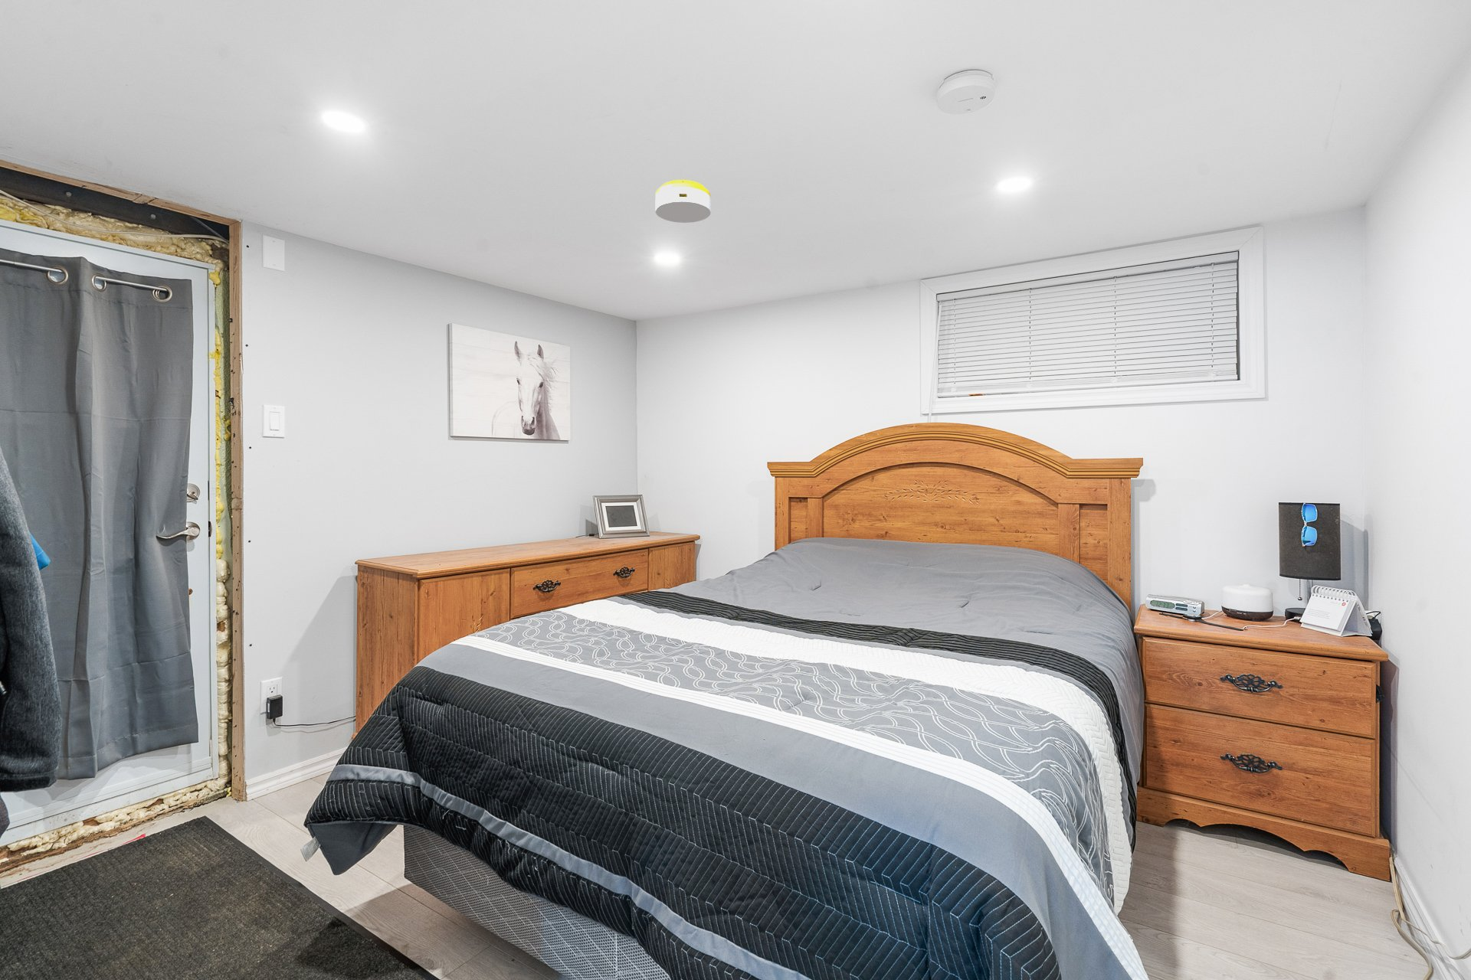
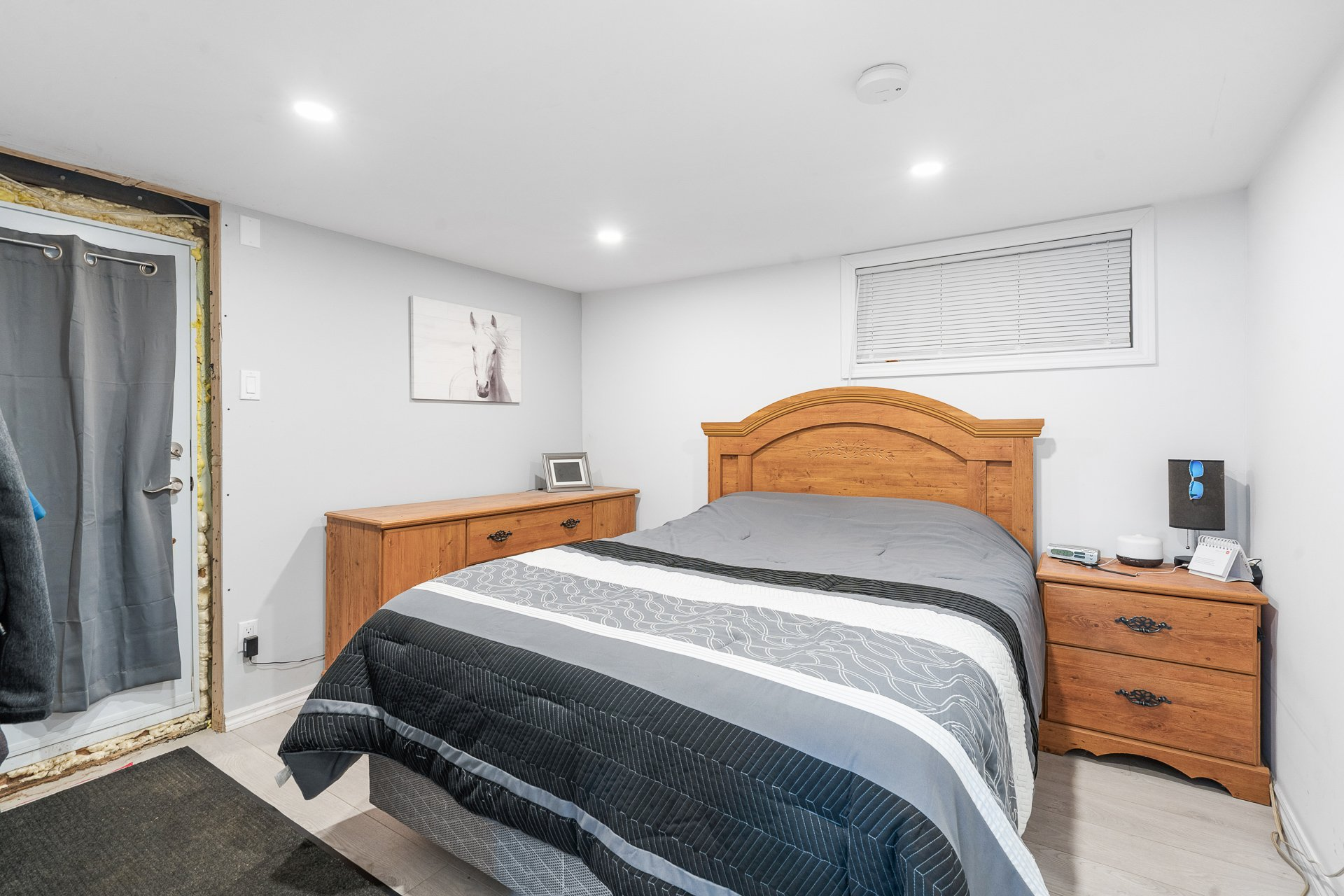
- smoke detector (683, 200)
